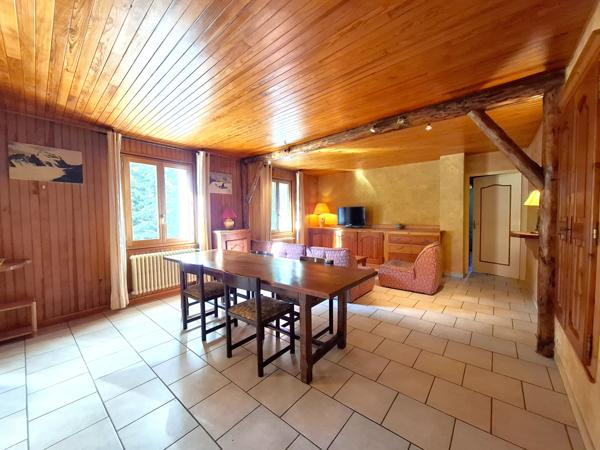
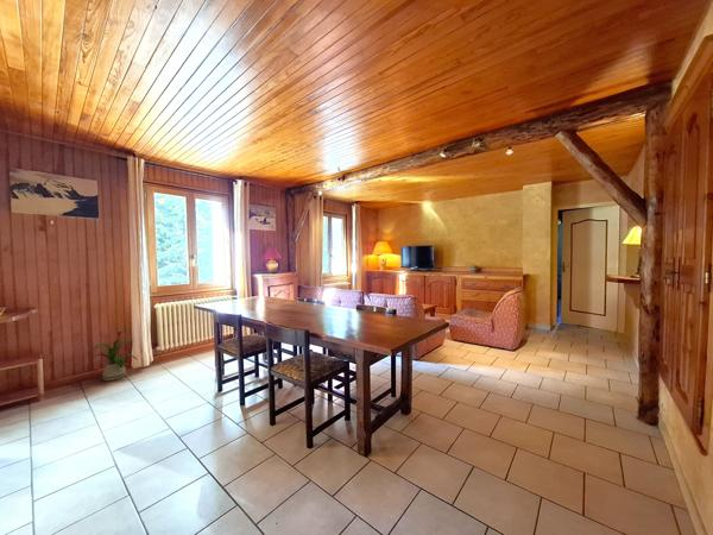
+ house plant (114, 355)
